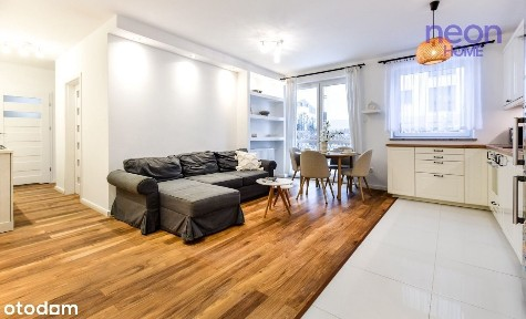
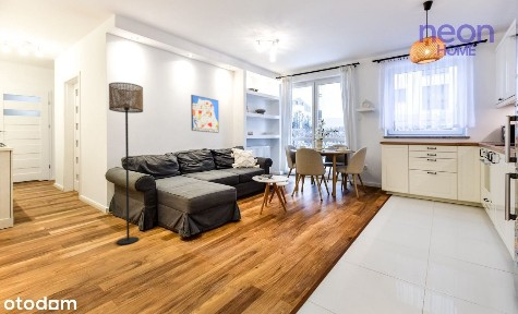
+ floor lamp (127, 164)
+ wall art (205, 114)
